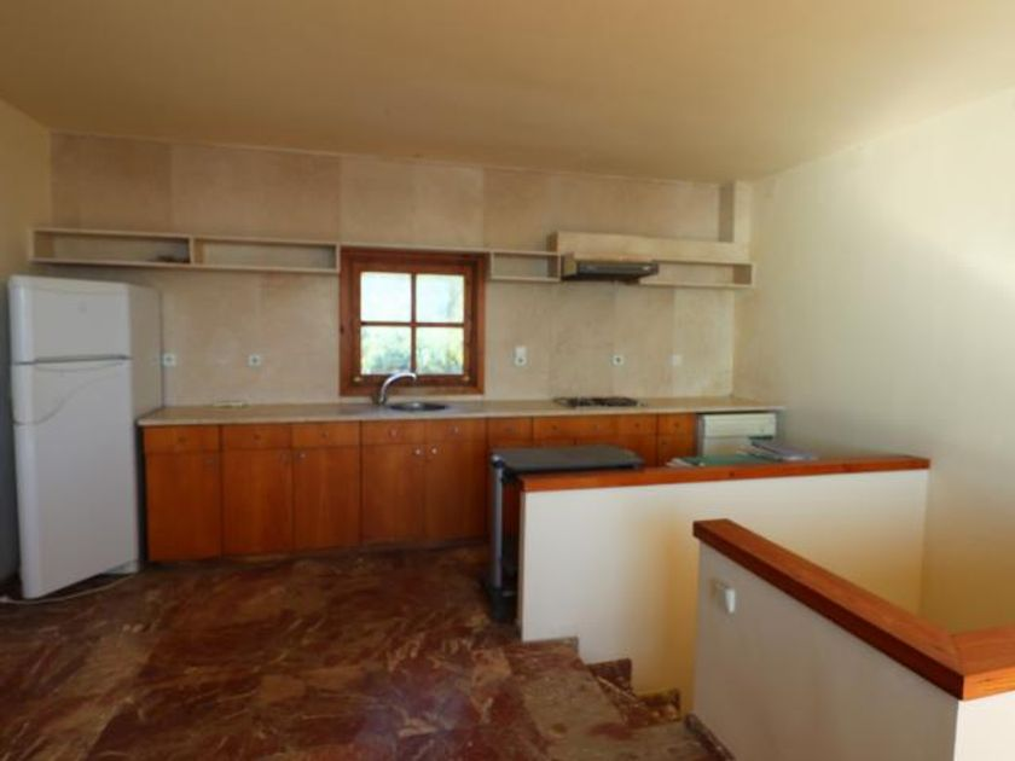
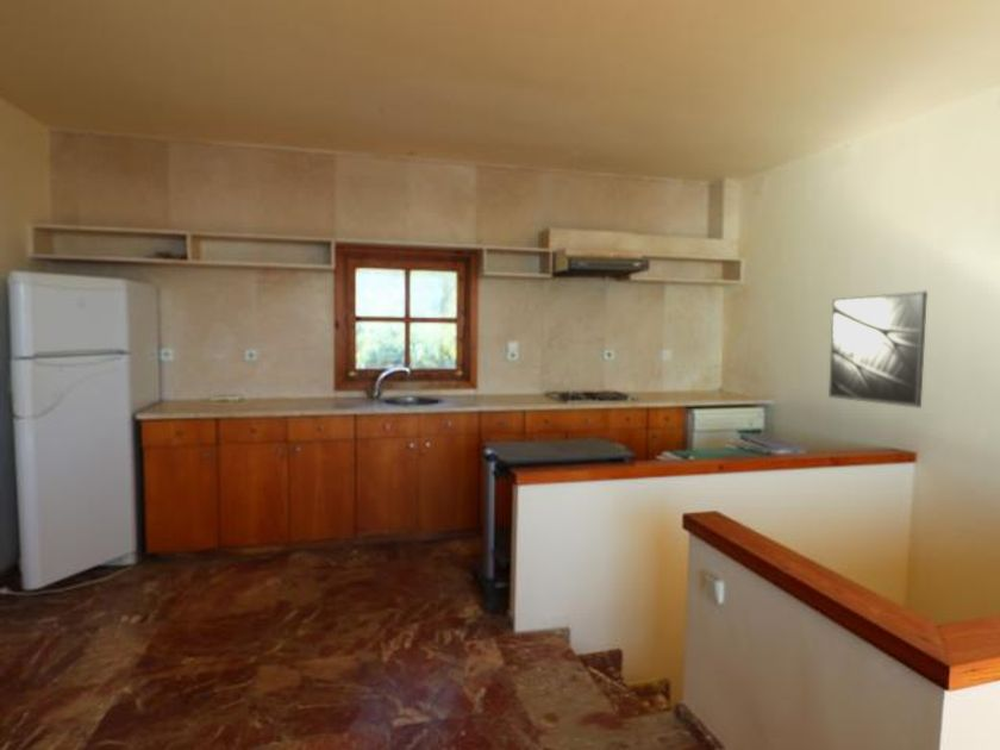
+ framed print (873, 349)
